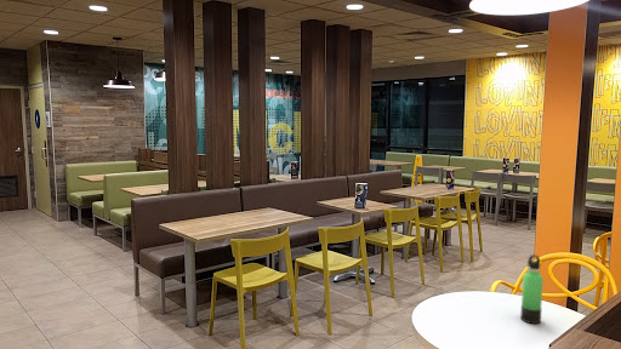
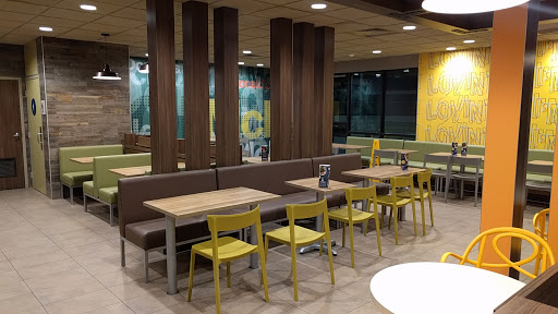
- thermos bottle (532, 287)
